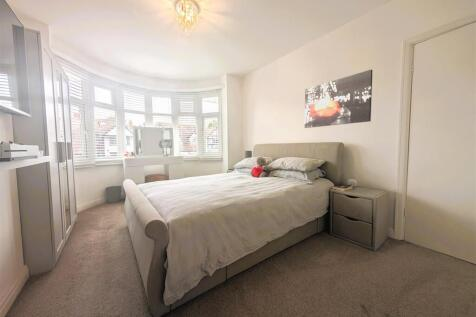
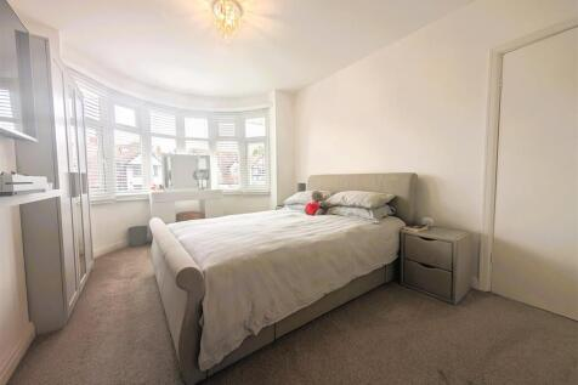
- wall art (333, 103)
